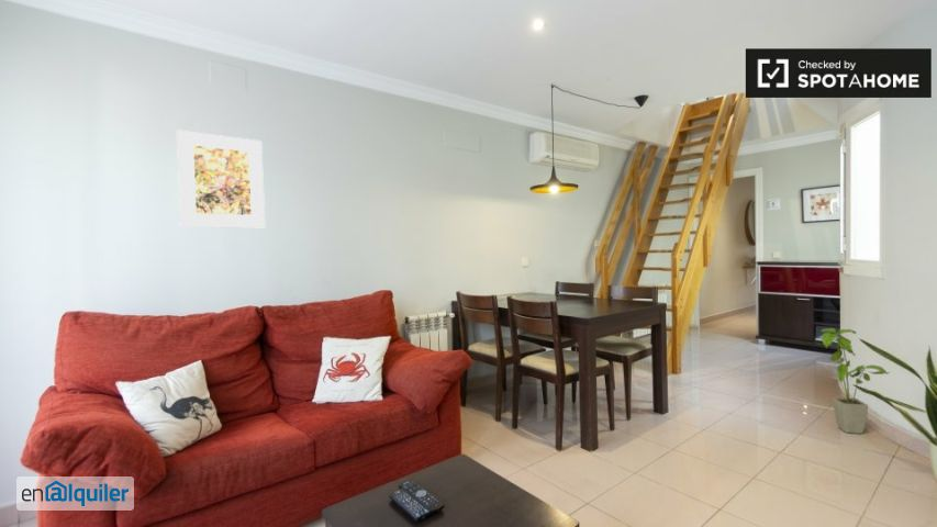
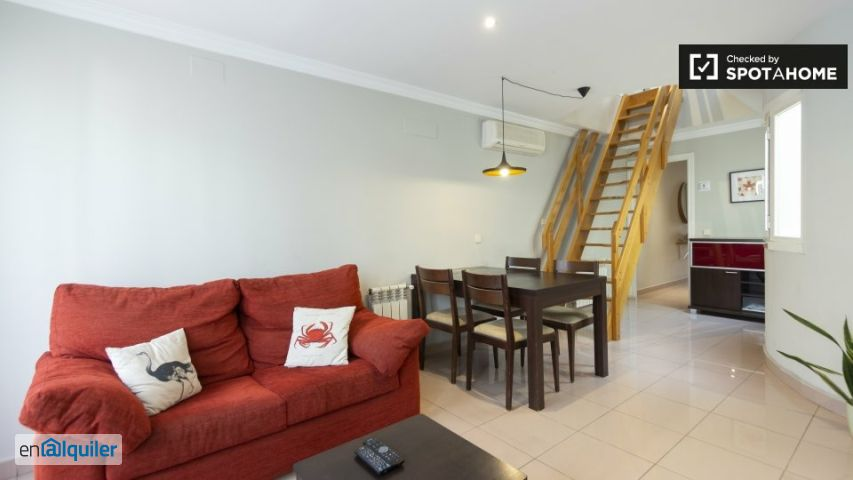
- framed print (223, 181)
- house plant (847, 381)
